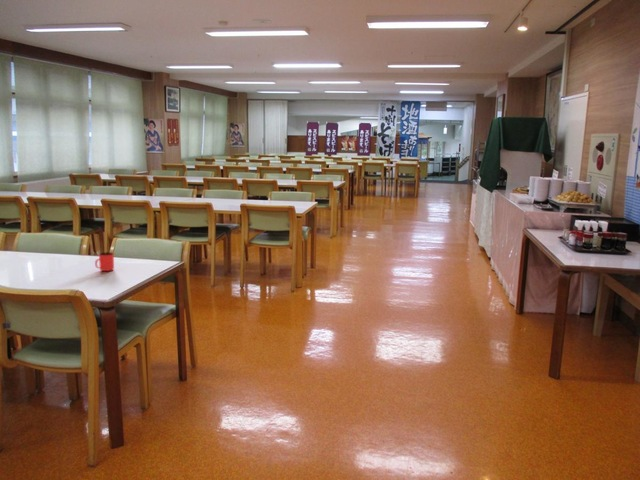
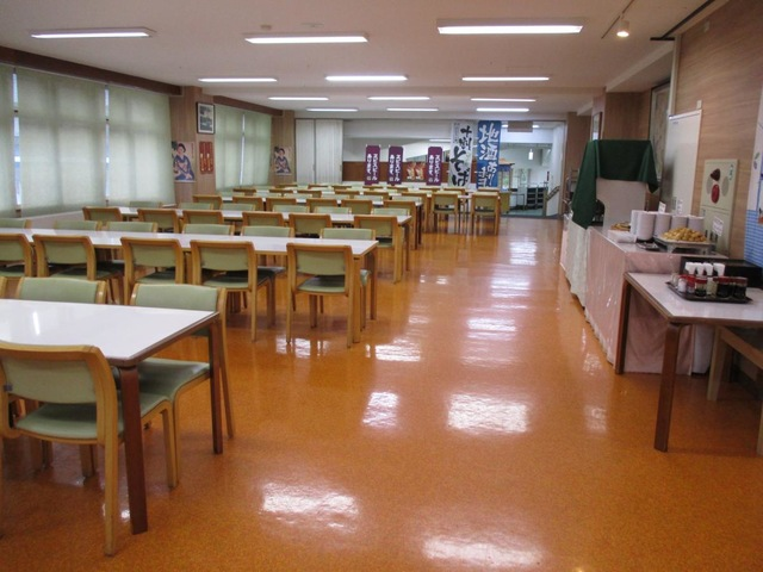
- cup (104, 262)
